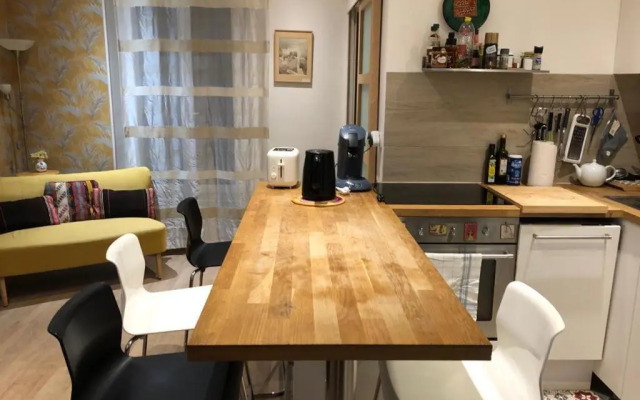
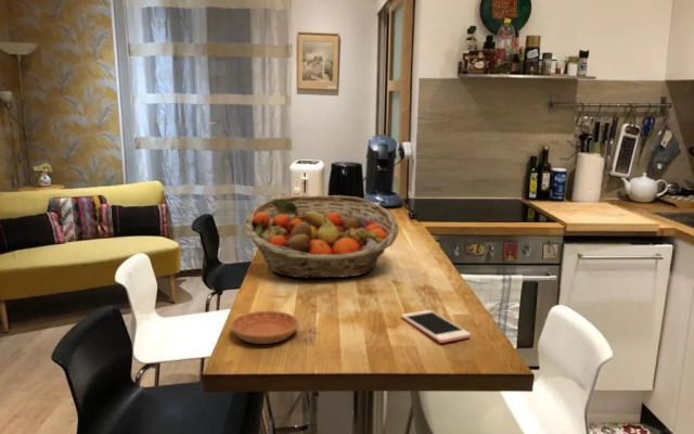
+ saucer (265, 328)
+ cell phone (434, 324)
+ fruit basket (321, 234)
